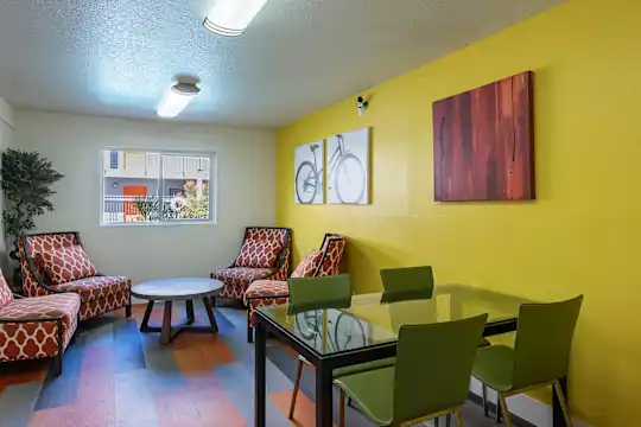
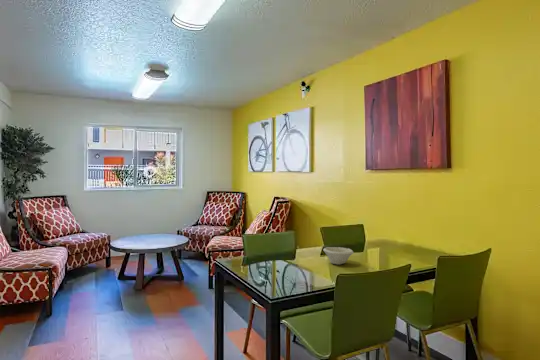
+ bowl (338, 256)
